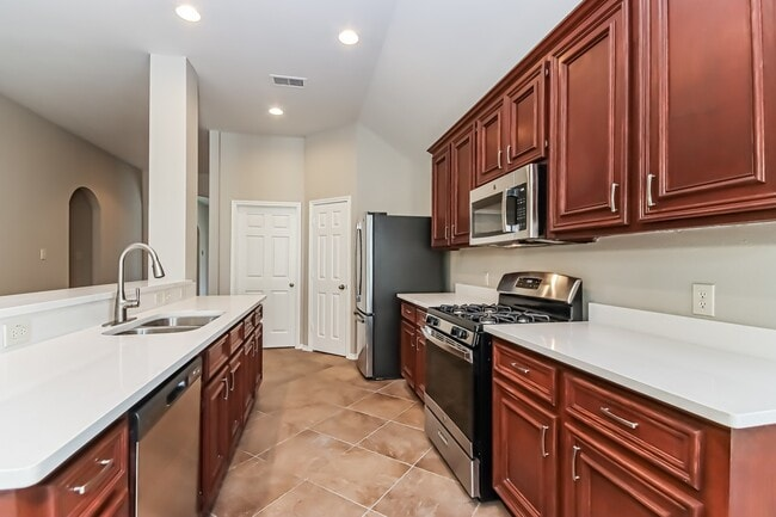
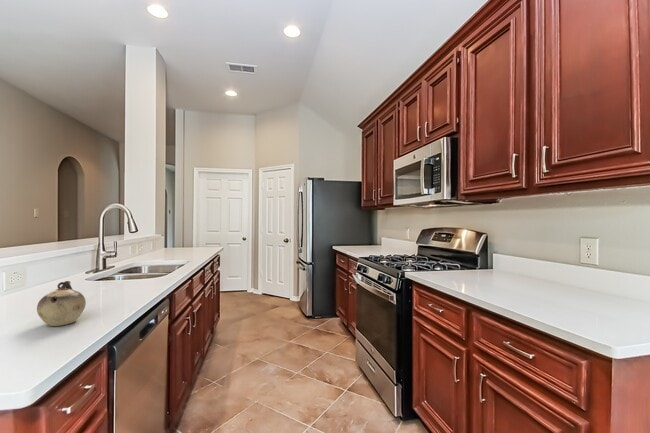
+ teapot (61, 303)
